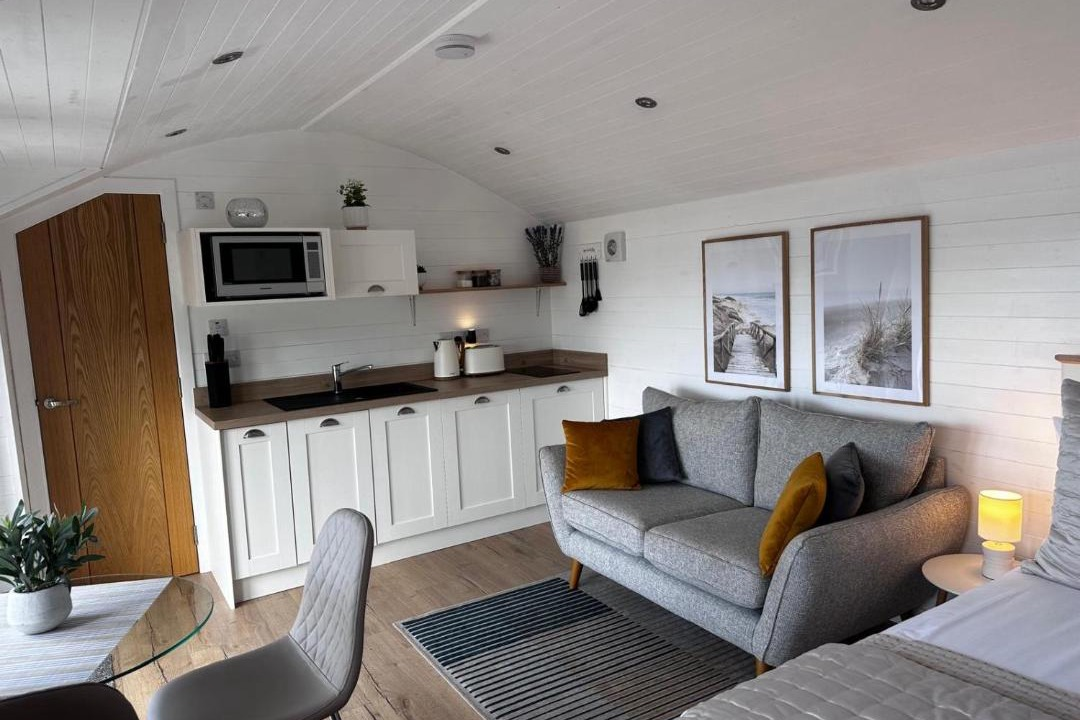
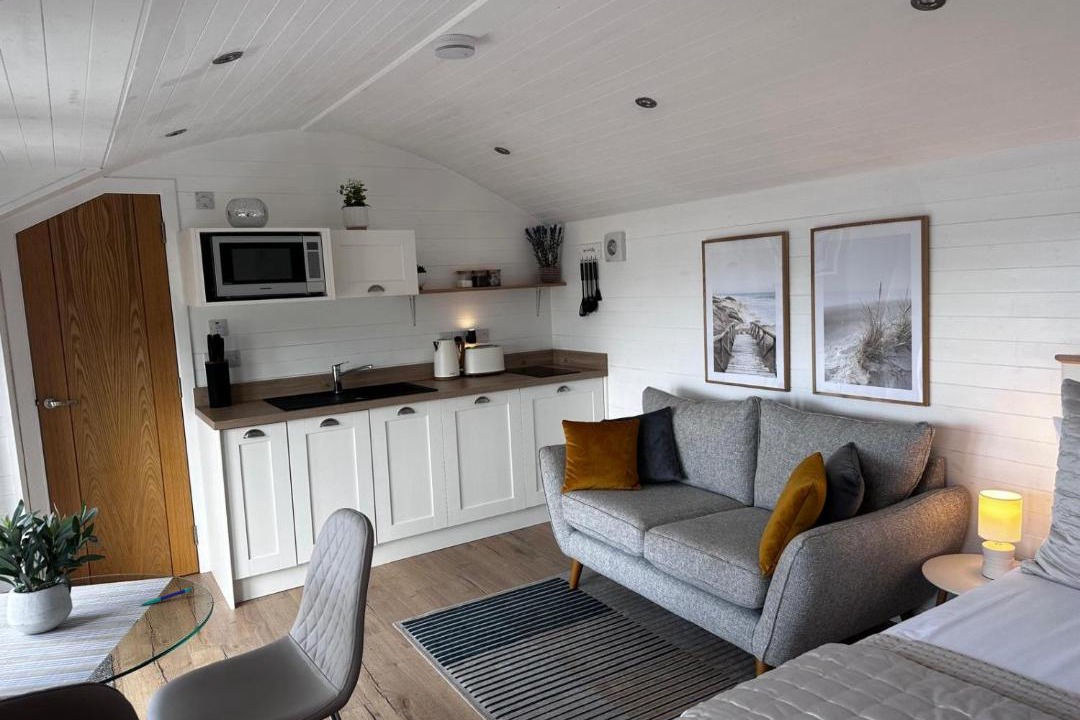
+ pen (166, 596)
